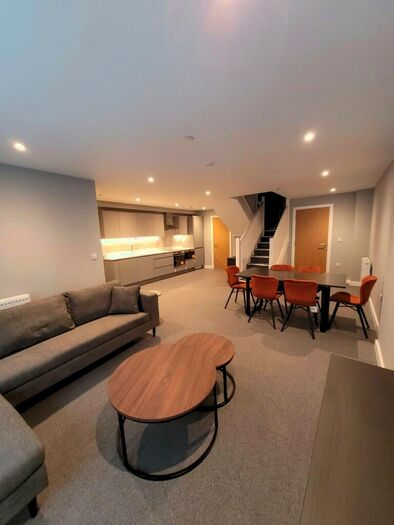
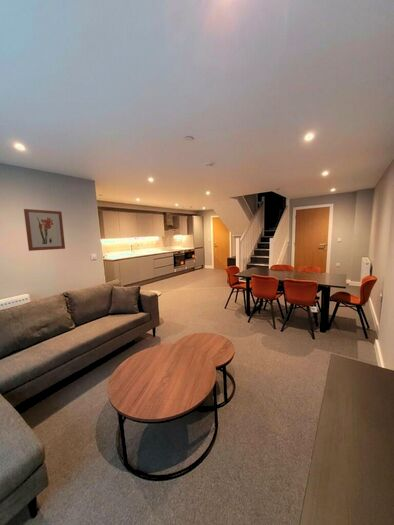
+ wall art (45, 230)
